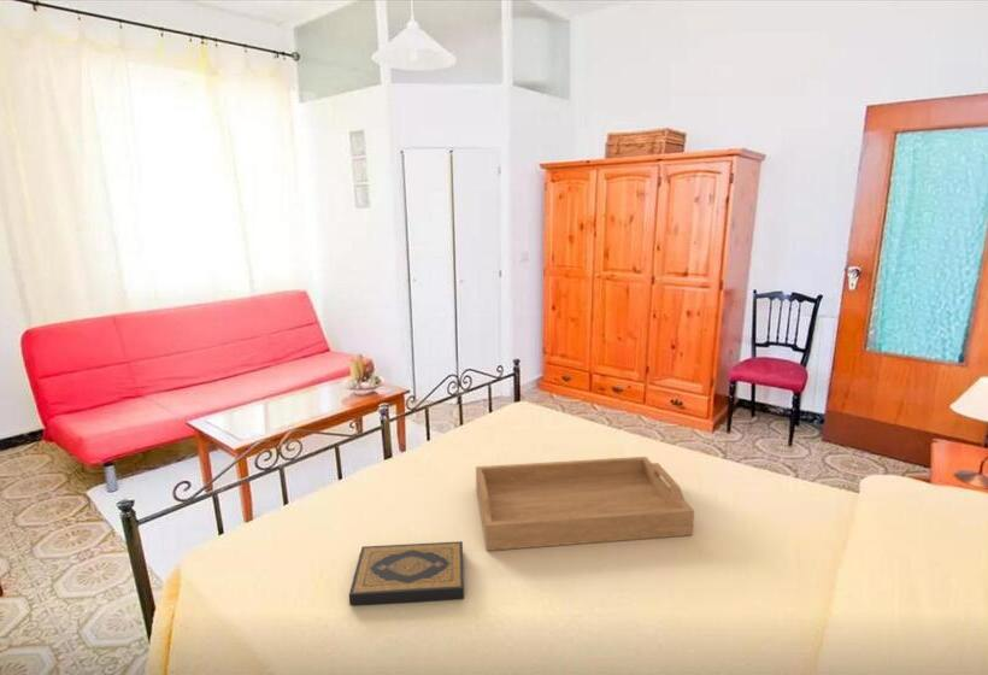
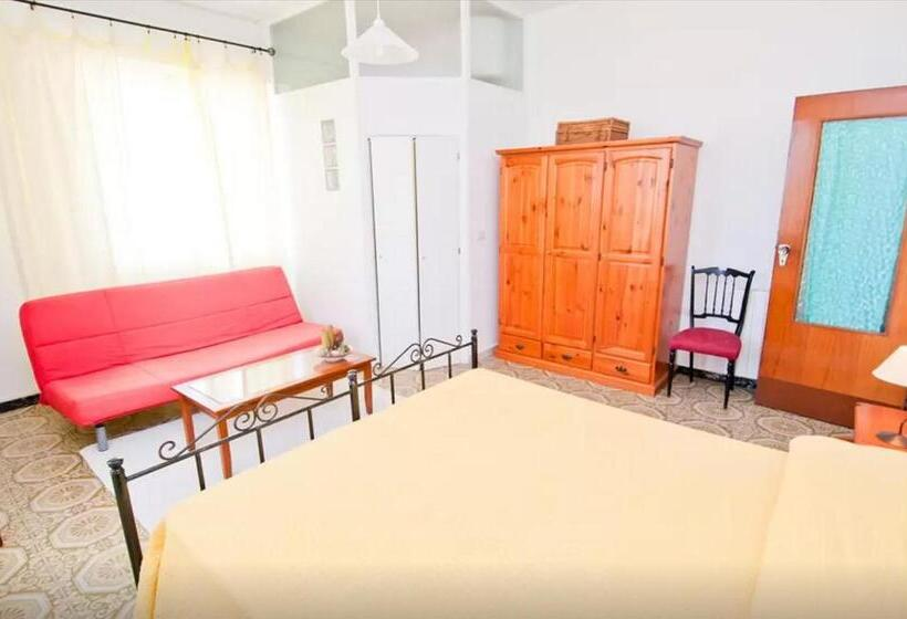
- serving tray (575, 494)
- hardback book (410, 571)
